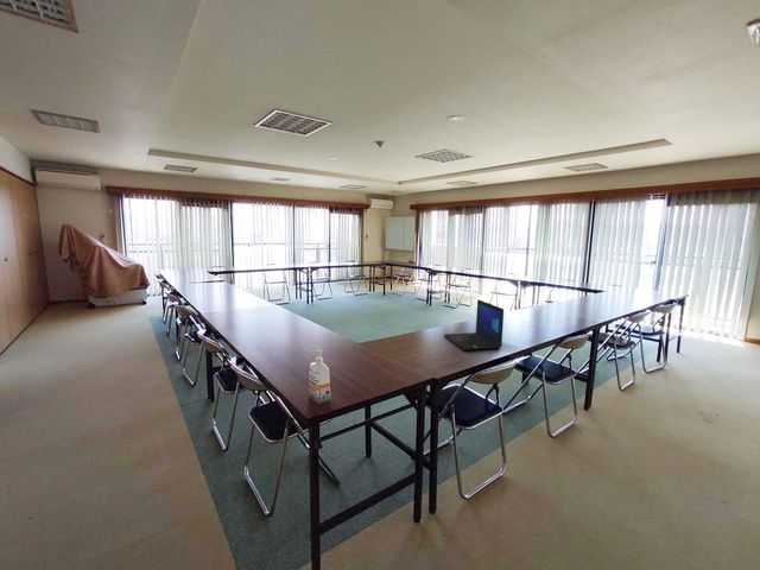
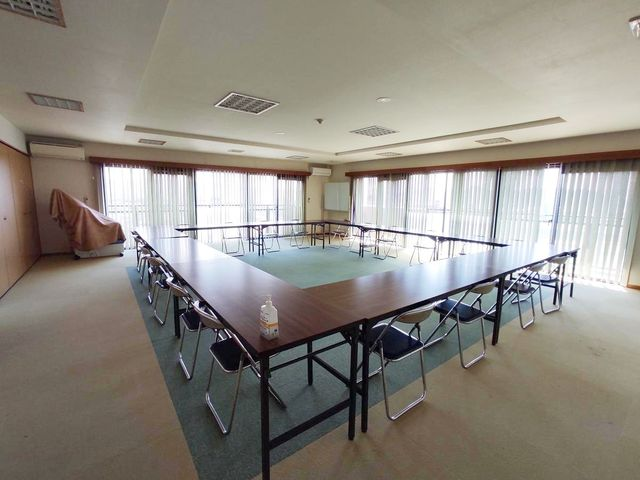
- laptop (476, 323)
